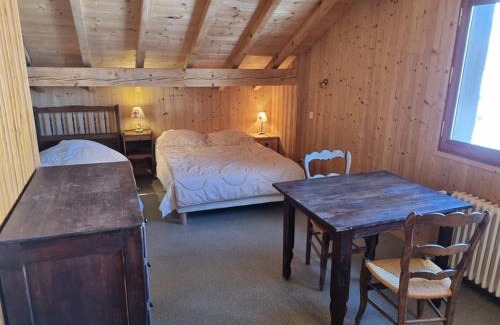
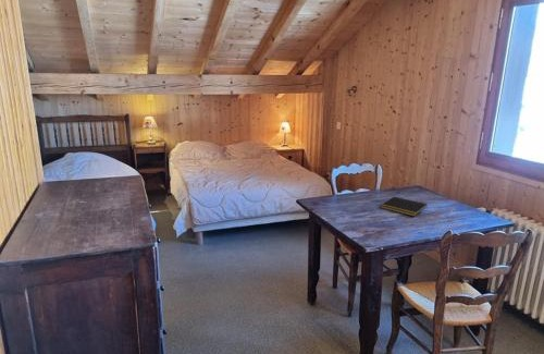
+ notepad (403, 205)
